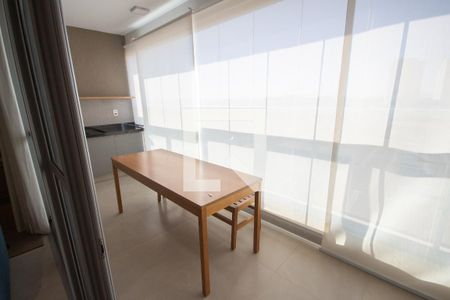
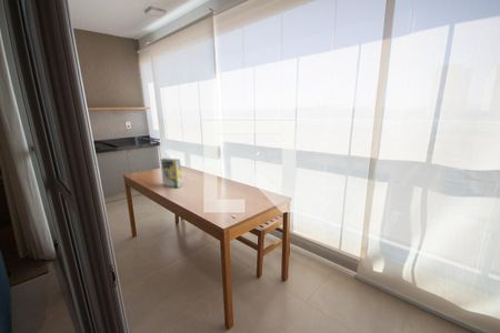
+ cereal box (171, 172)
